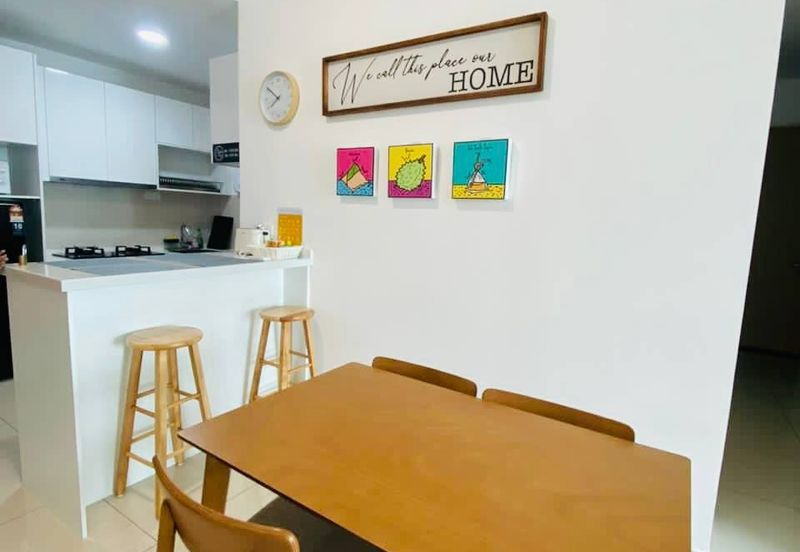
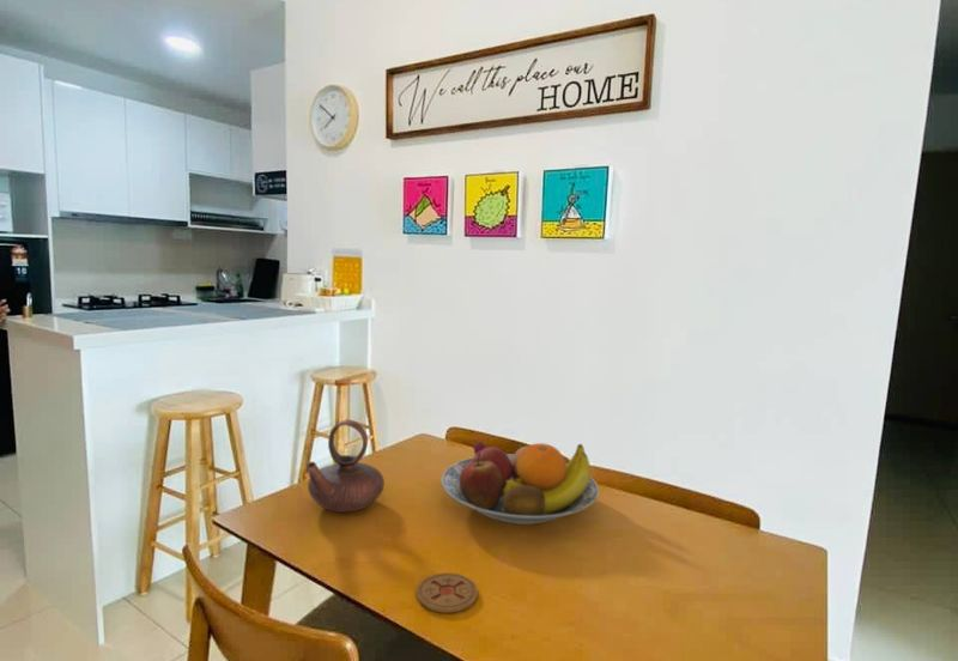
+ teapot (340, 467)
+ coaster (447, 592)
+ fruit bowl (519, 474)
